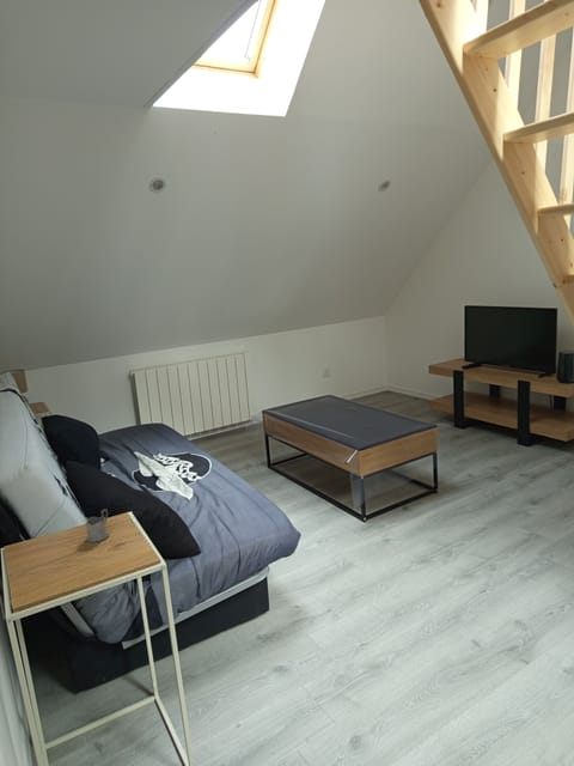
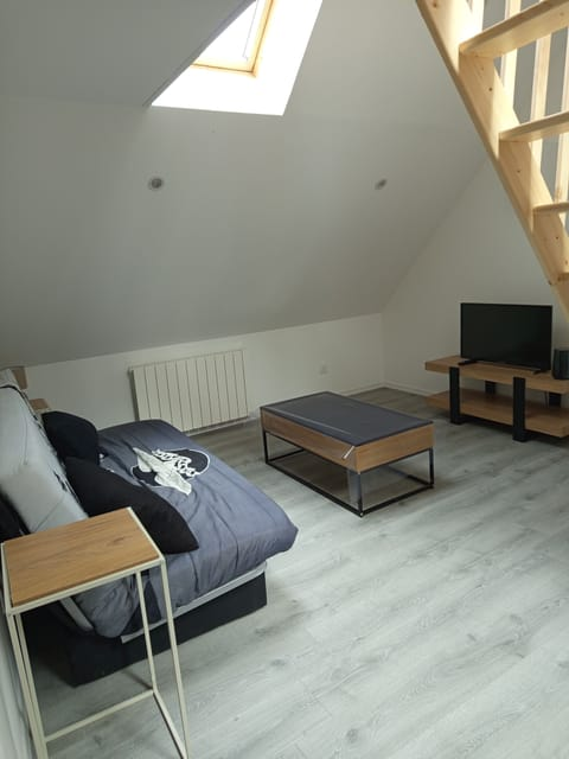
- tea glass holder (97, 522)
